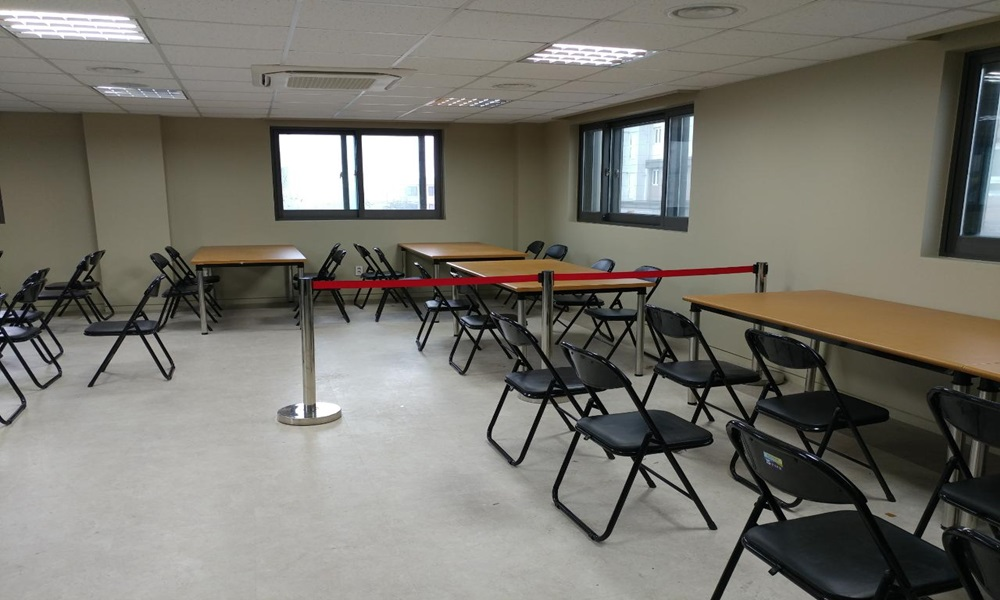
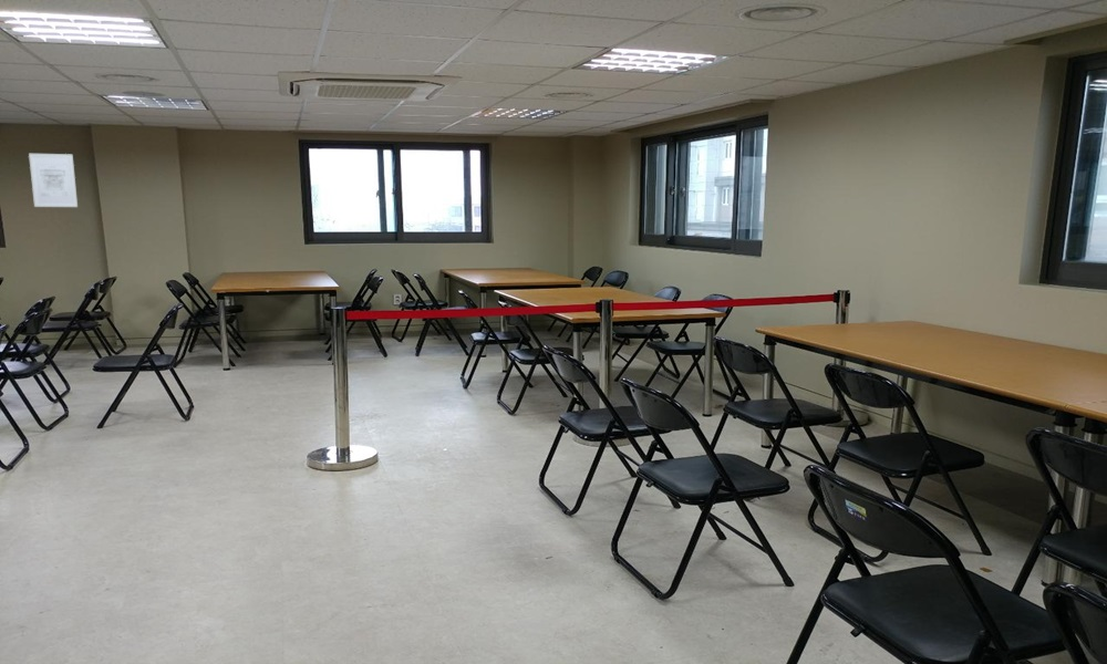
+ wall art (53, 180)
